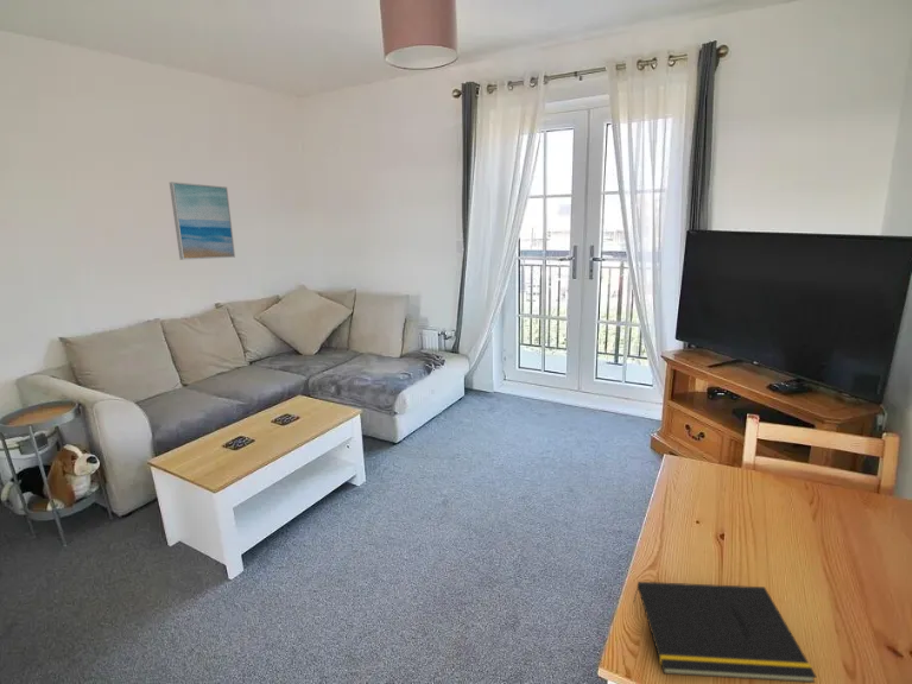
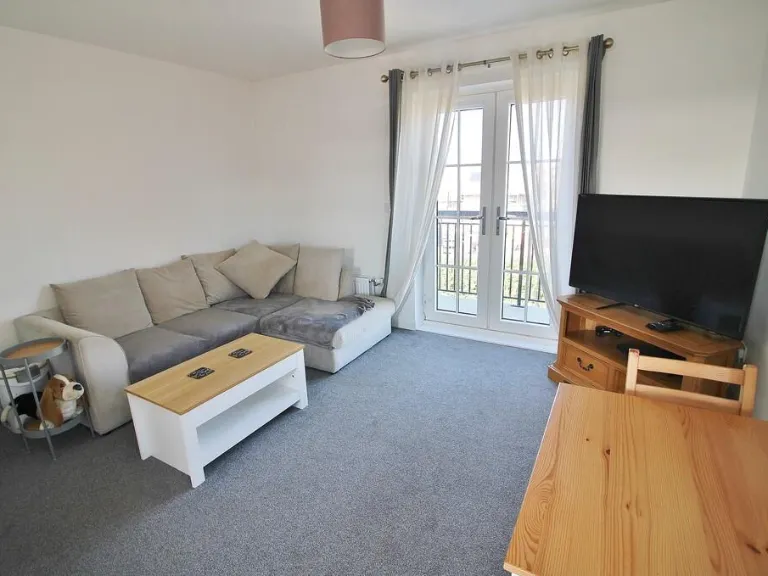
- wall art (204, 222)
- notepad (717, 627)
